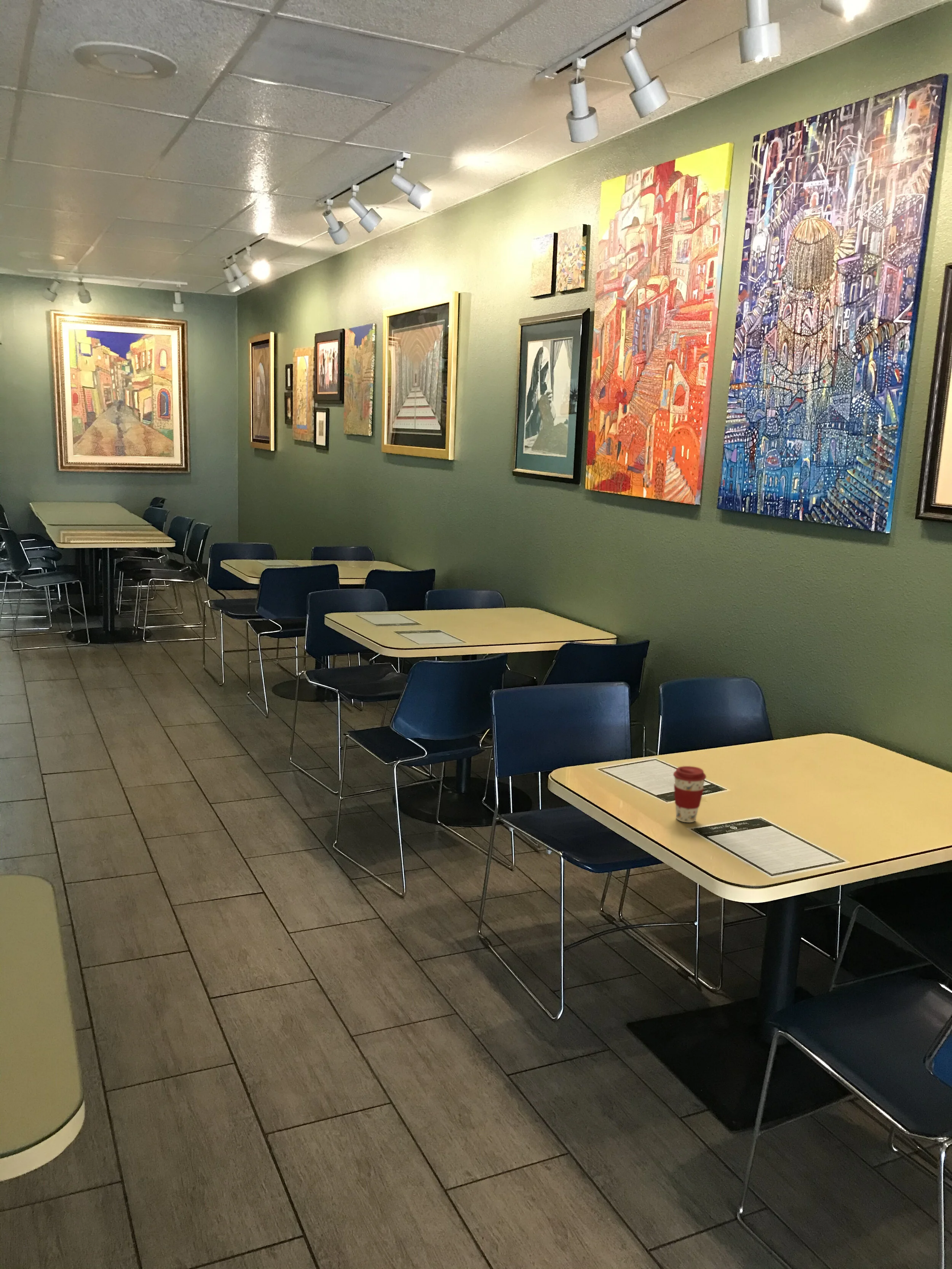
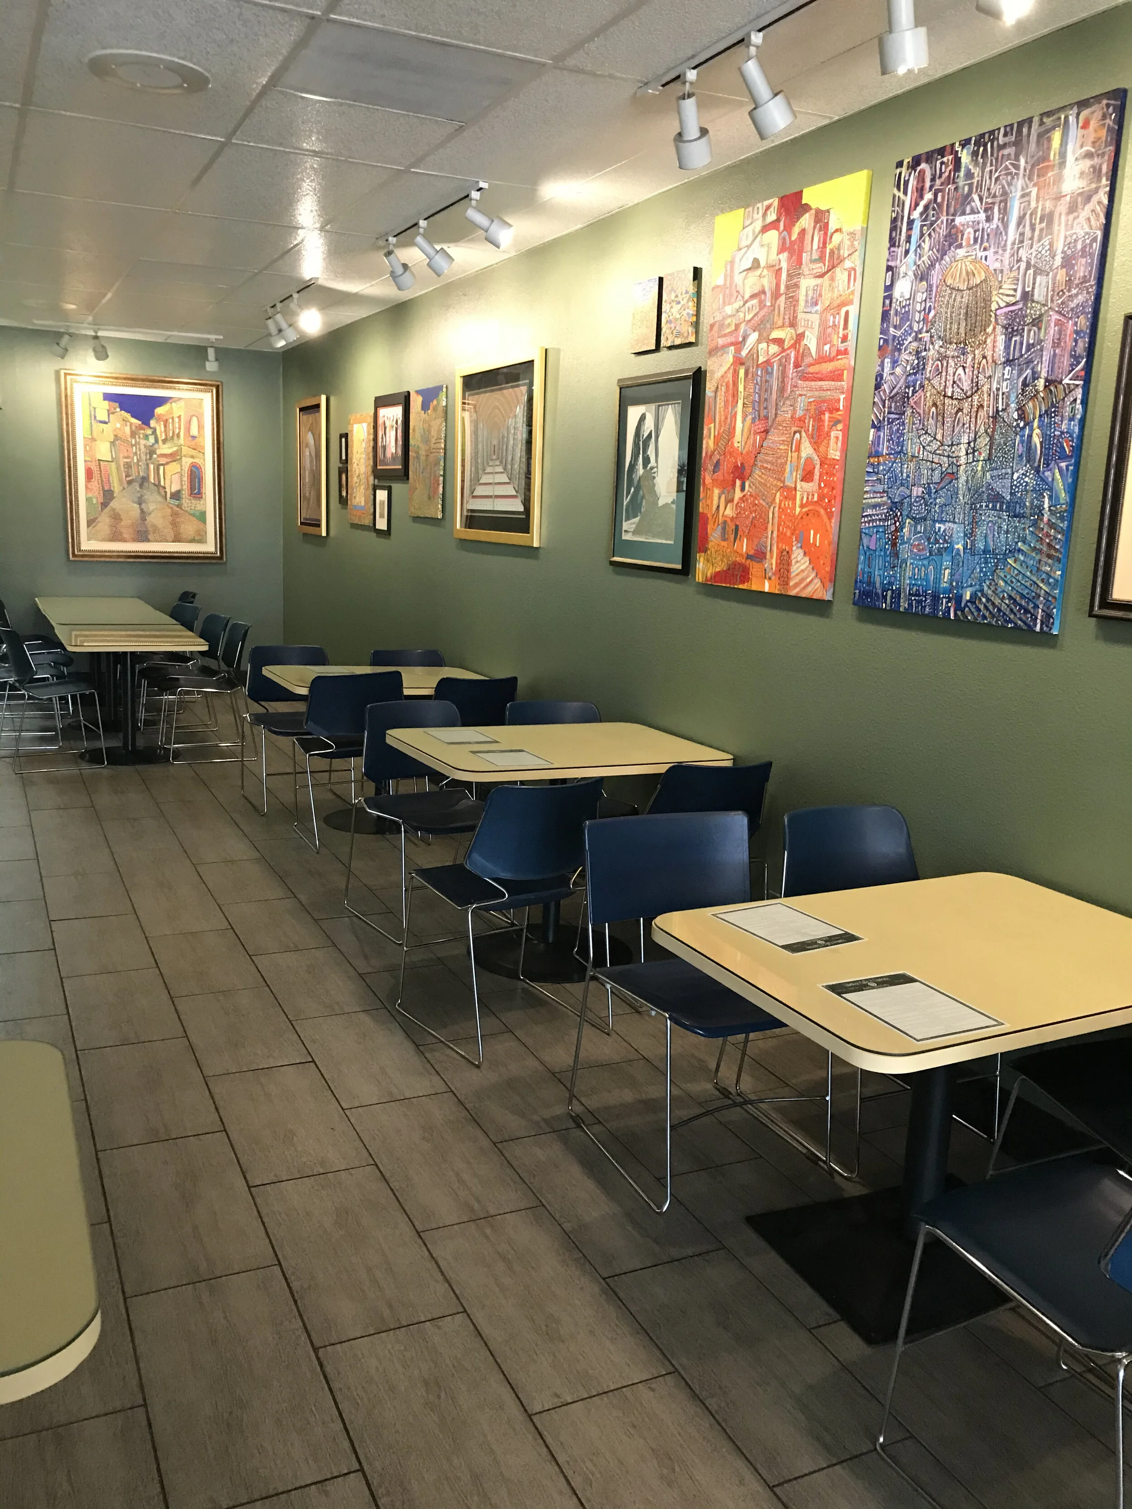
- coffee cup (688, 794)
